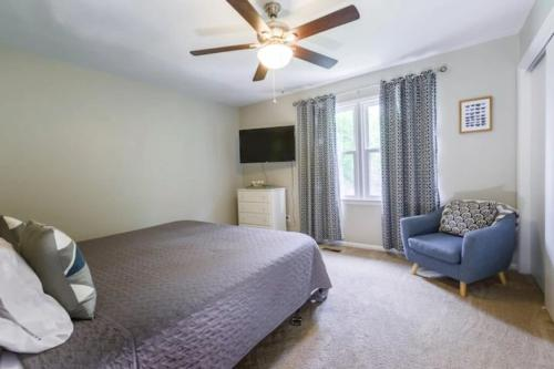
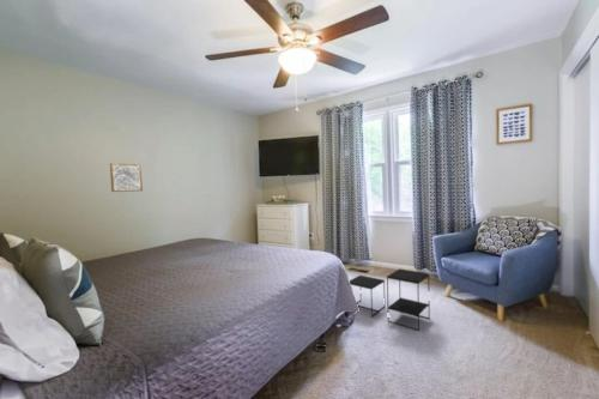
+ side table (387, 292)
+ wall art (126, 177)
